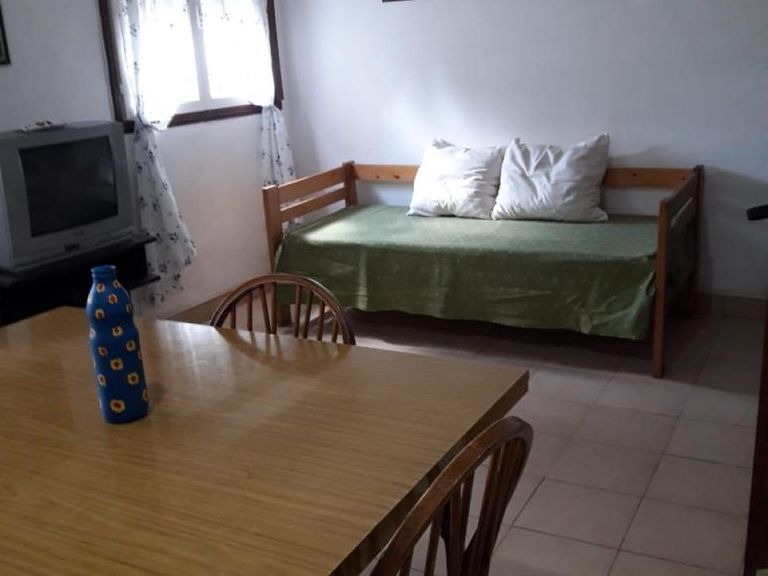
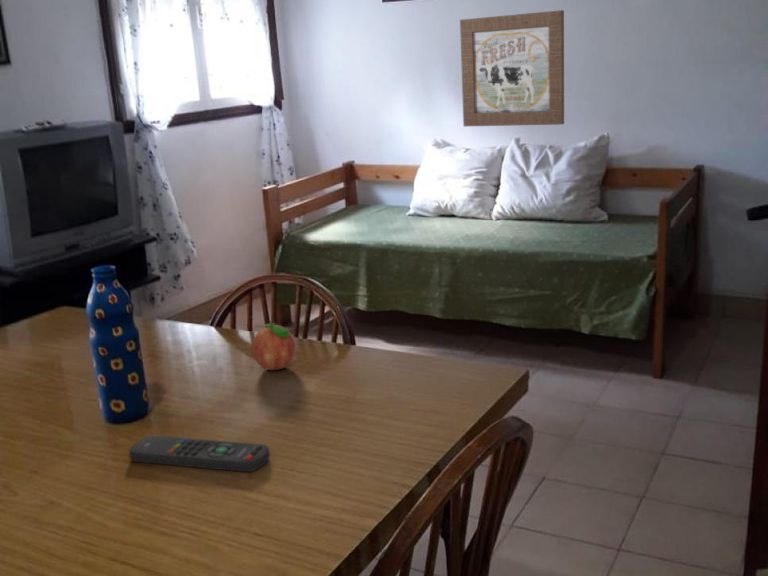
+ remote control (198, 452)
+ wall art (511, 71)
+ fruit (273, 344)
